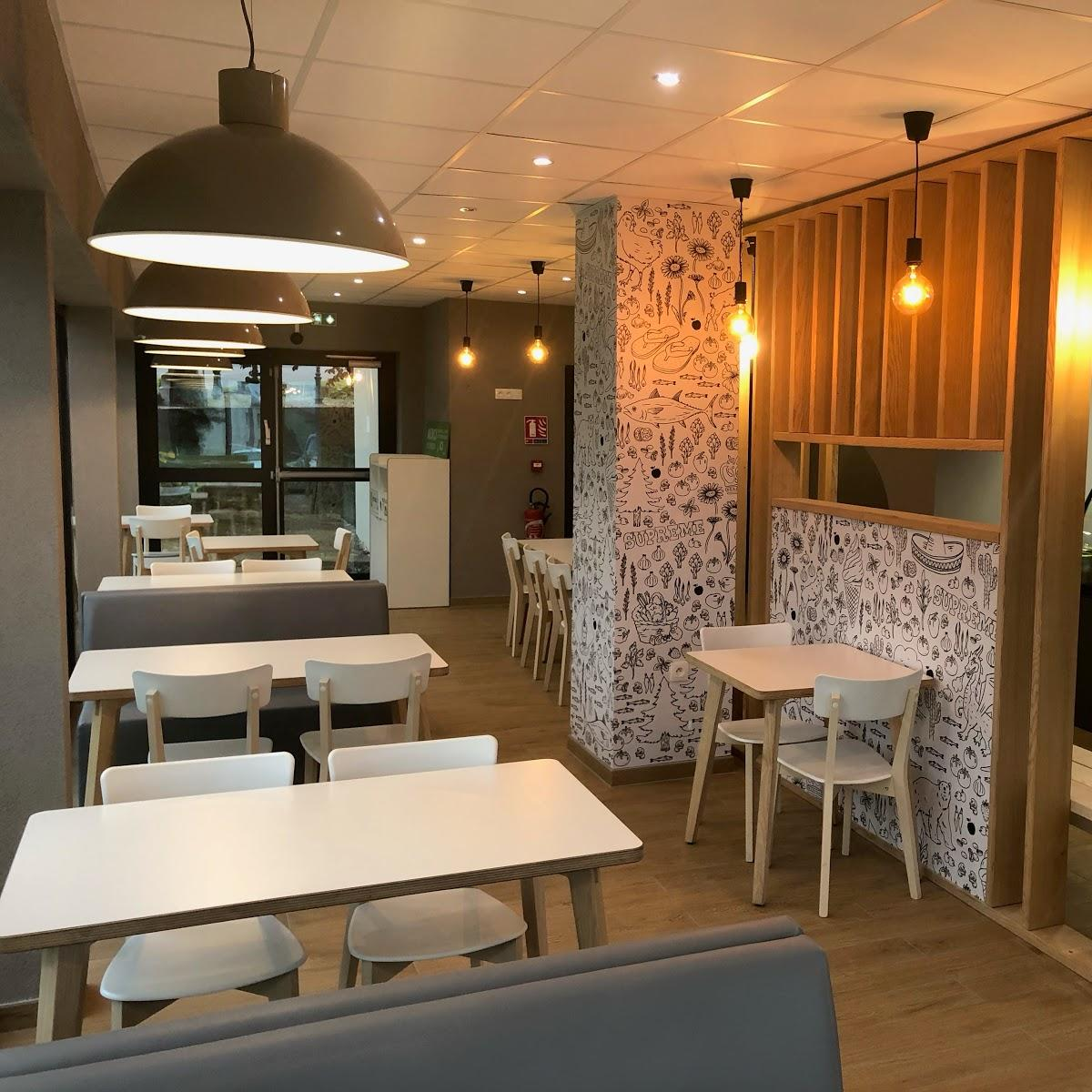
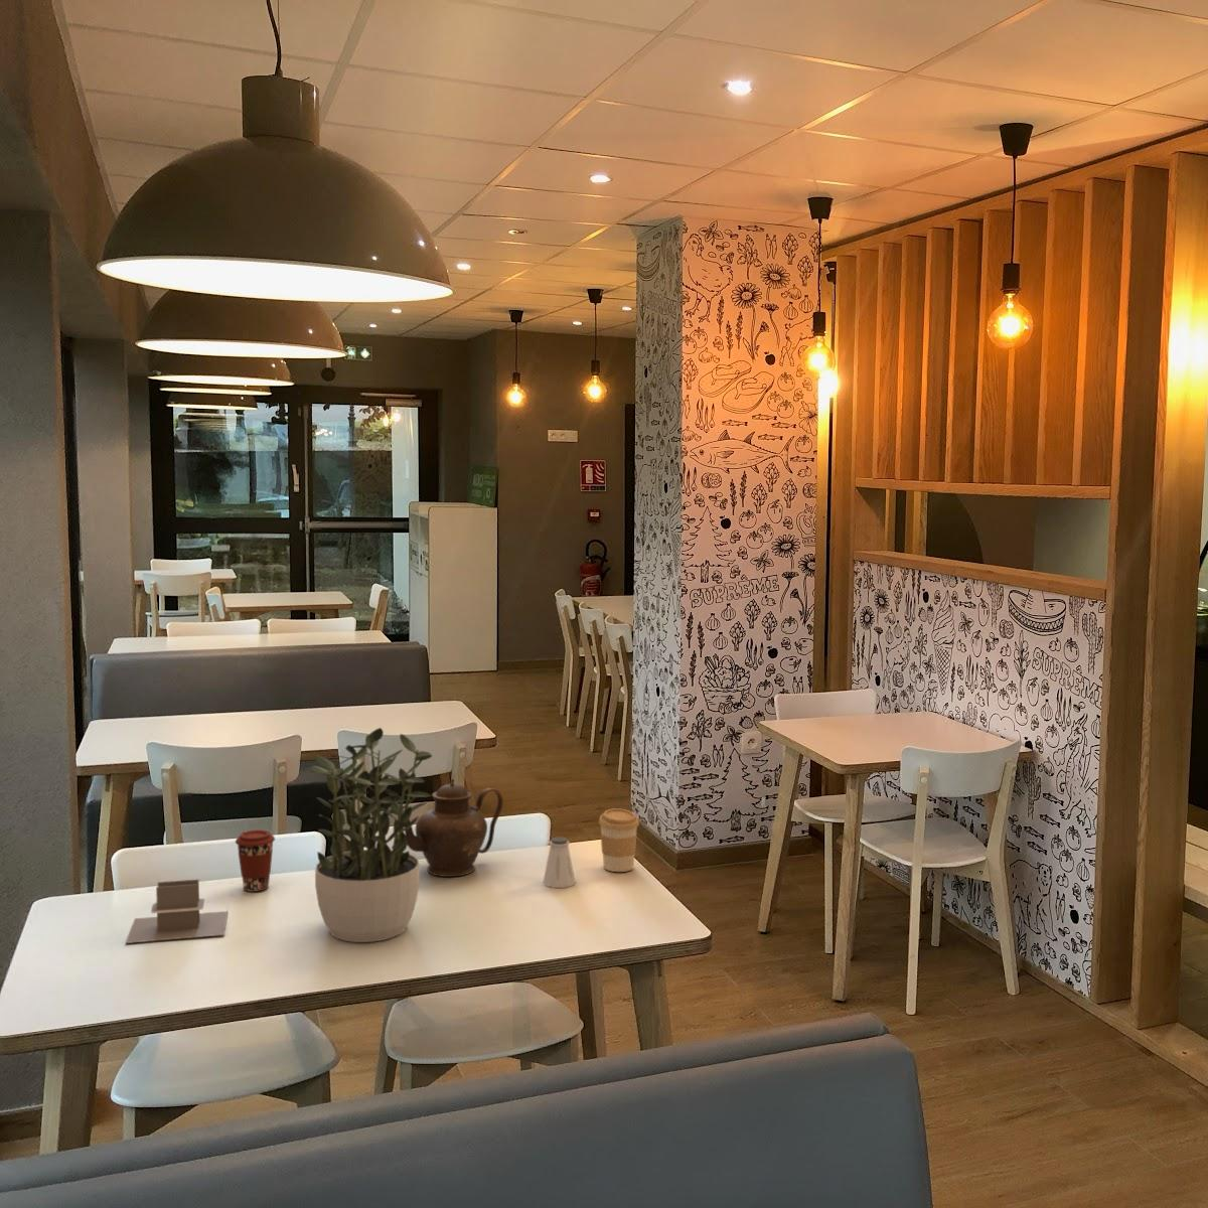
+ napkin holder (177, 905)
+ saltshaker (559, 861)
+ coffee cup (254, 861)
+ potted plant (375, 831)
+ teapot (446, 824)
+ coffee cup (618, 840)
